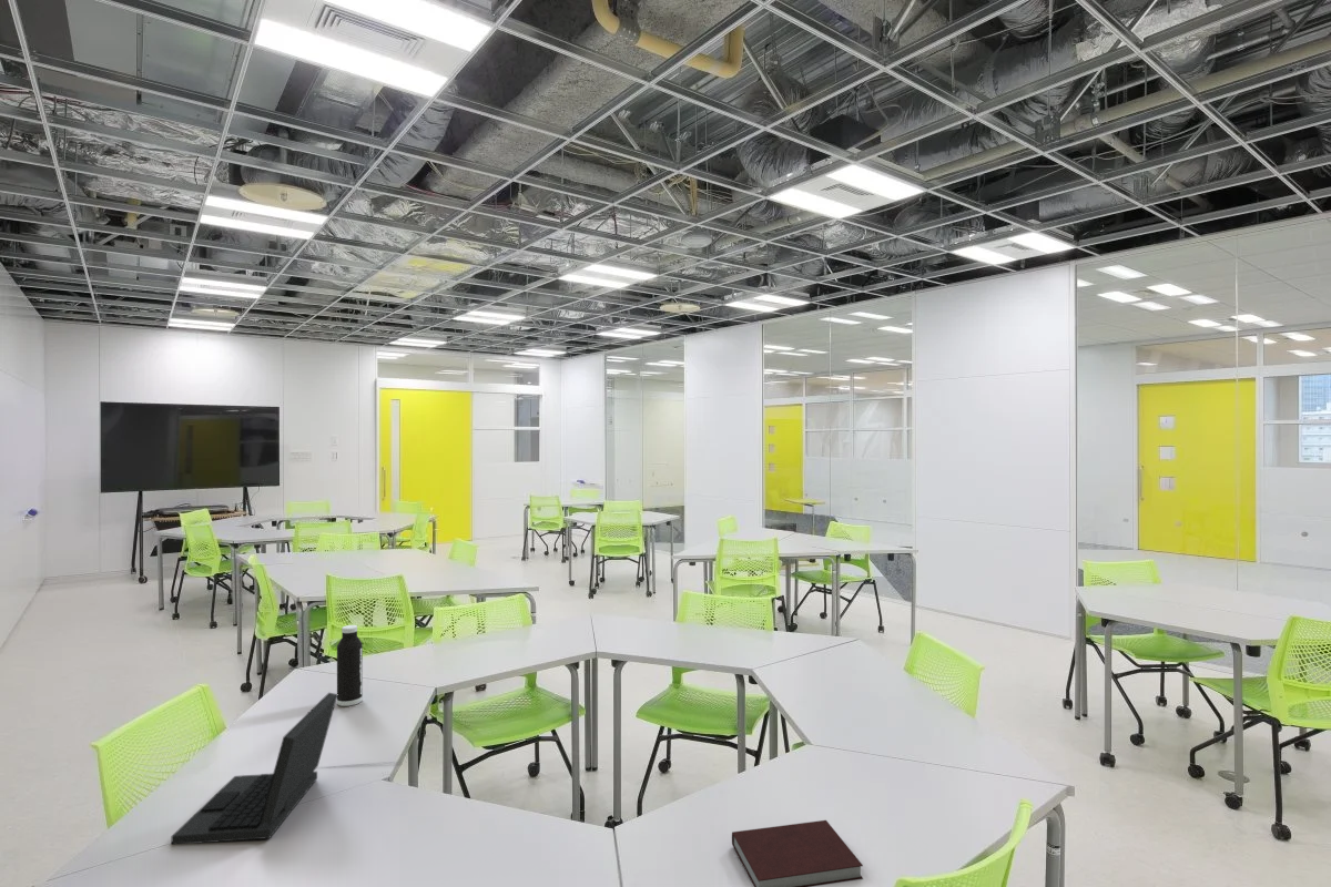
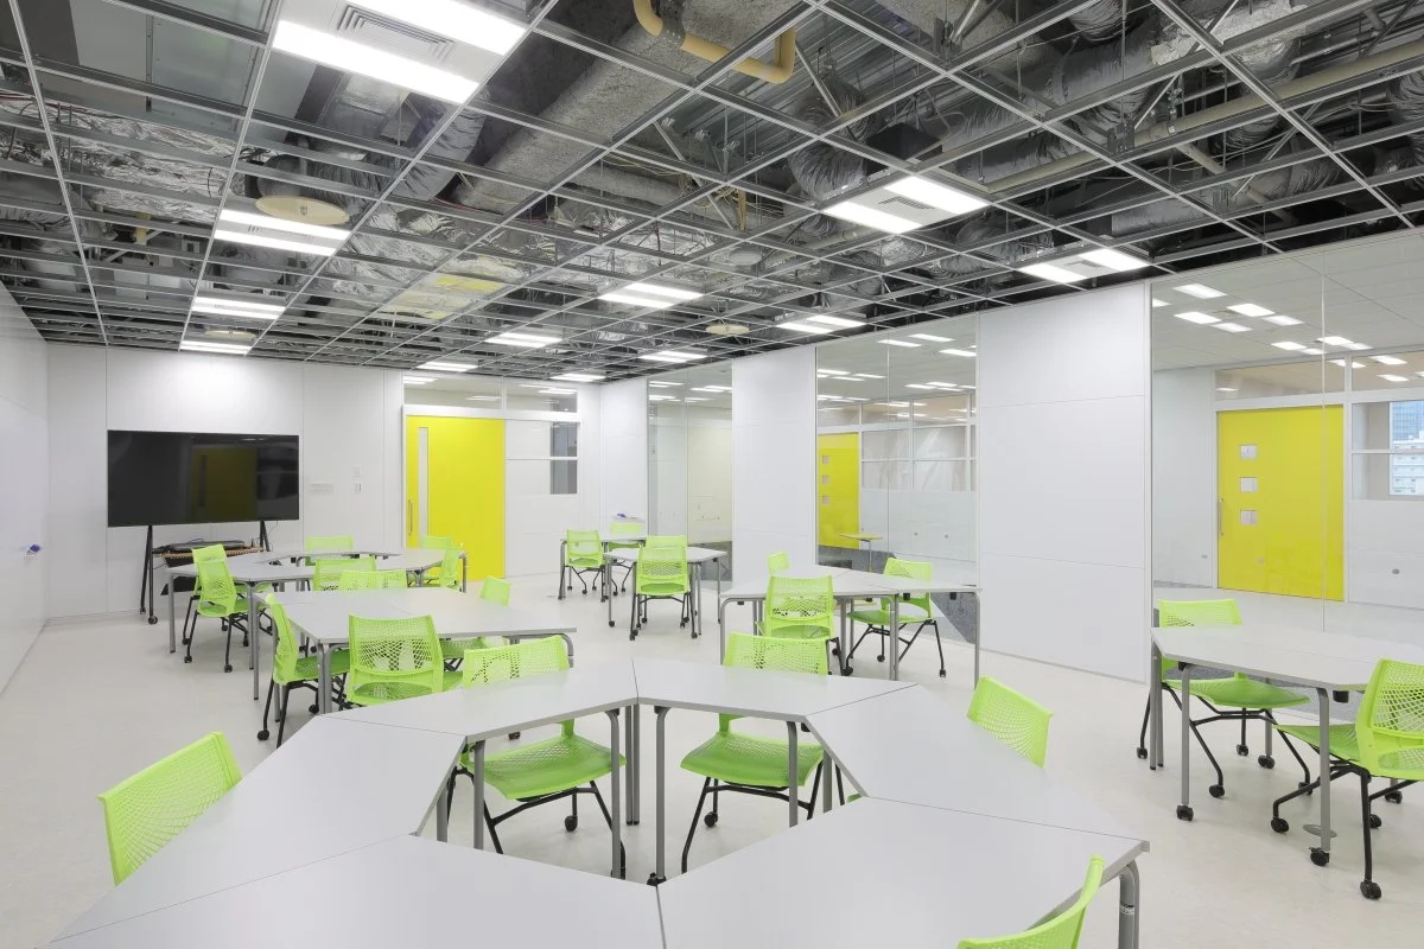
- laptop (262, 774)
- notebook (794, 854)
- water bottle (349, 664)
